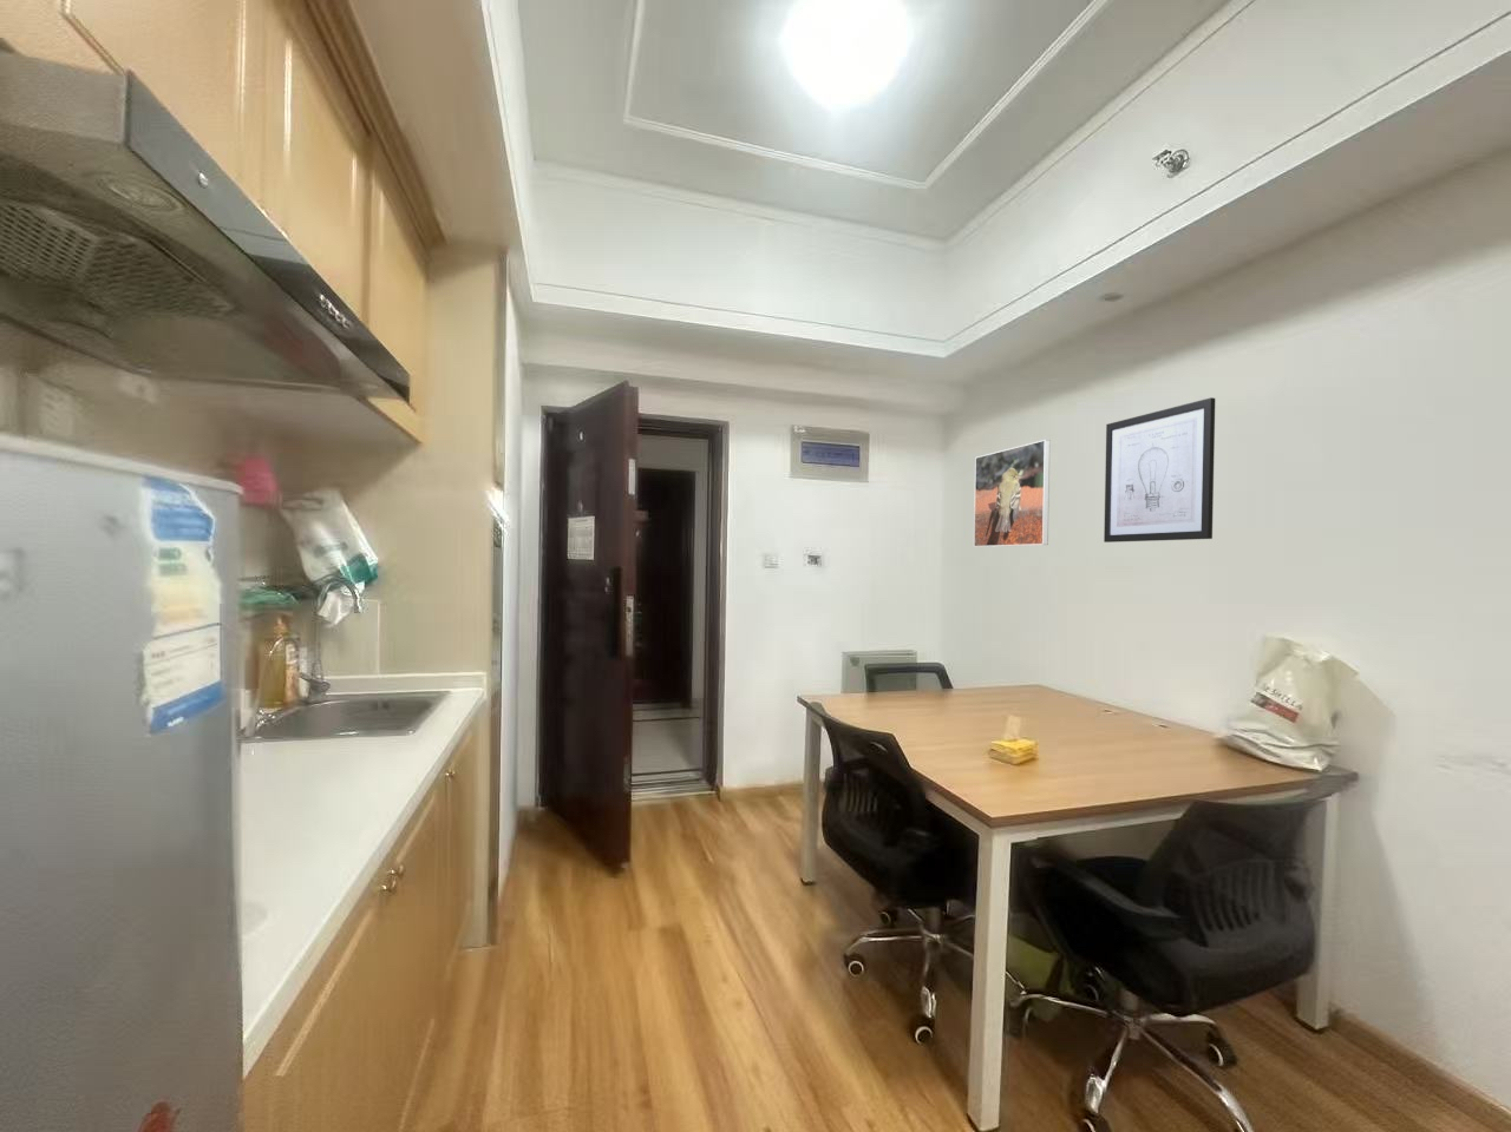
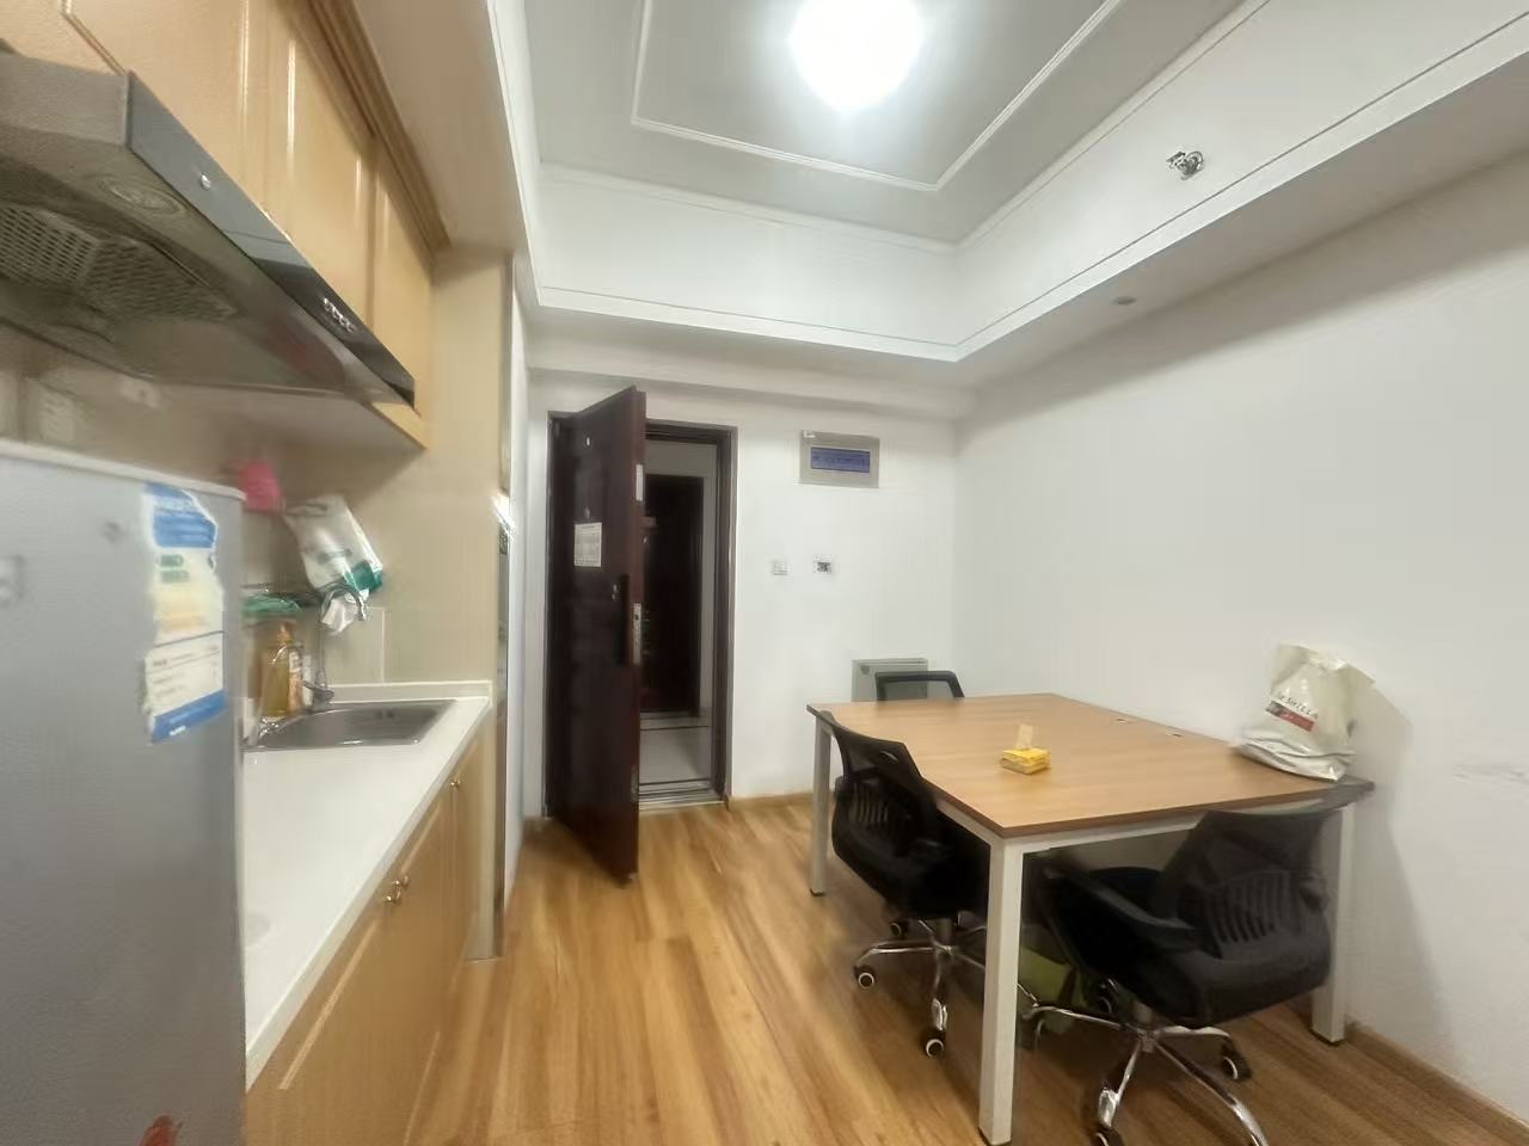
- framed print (1008, 497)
- wall art (1154, 477)
